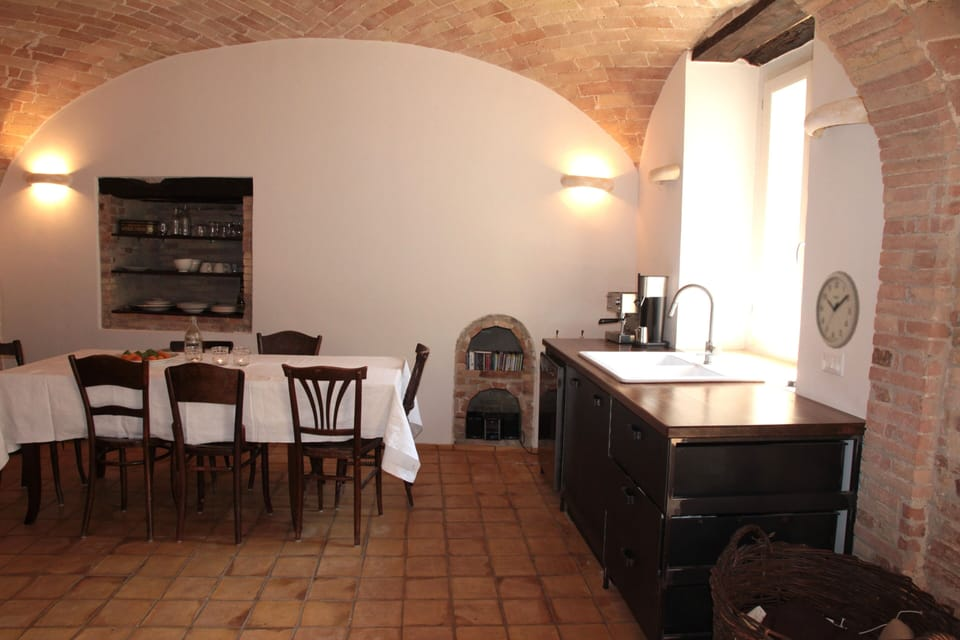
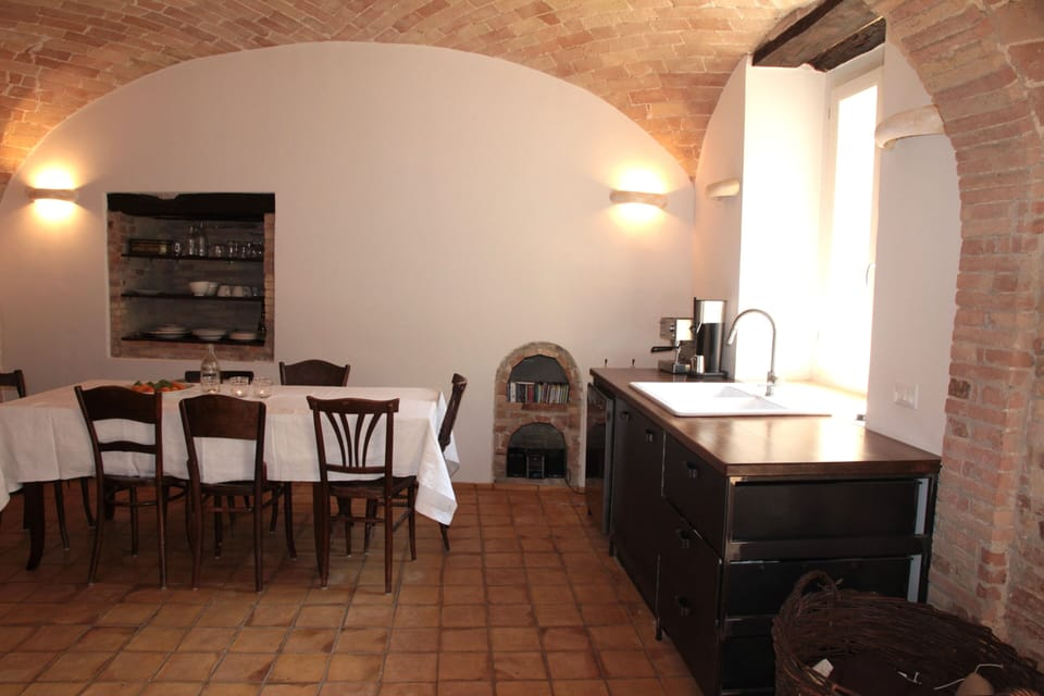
- wall clock (835, 309)
